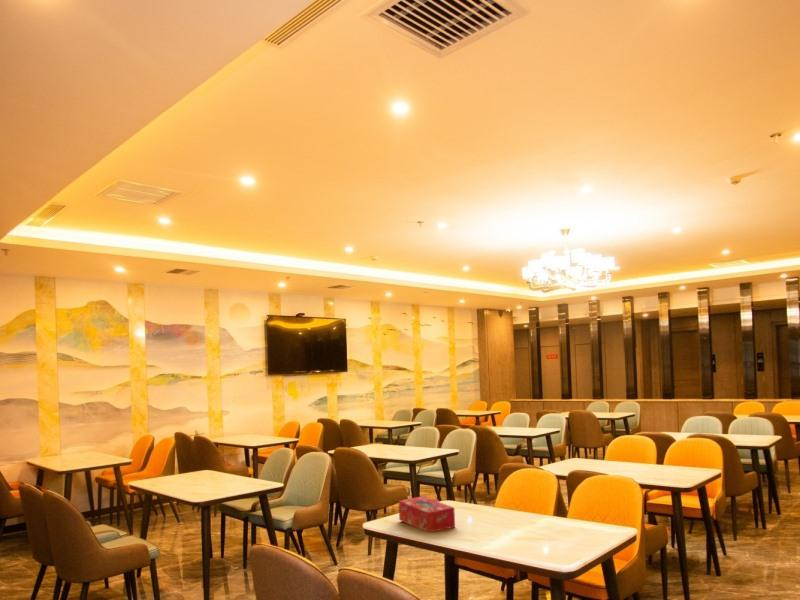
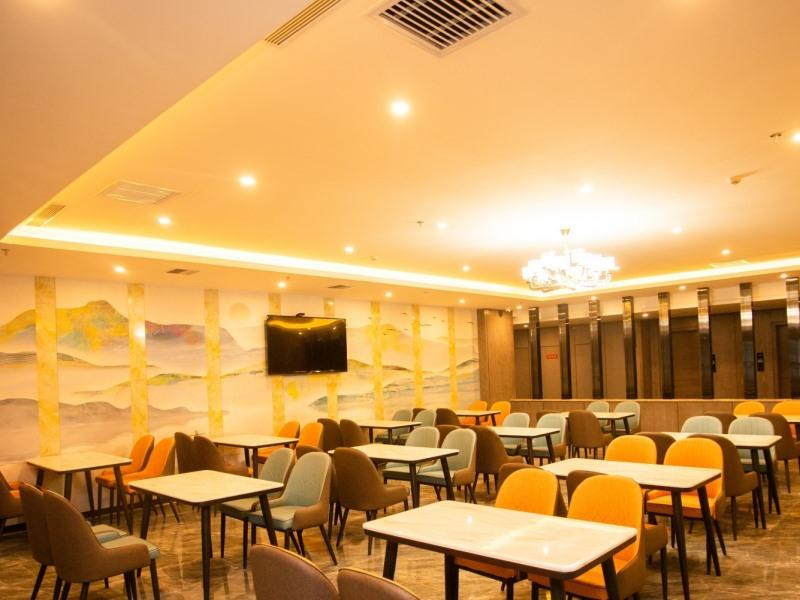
- tissue box (426, 513)
